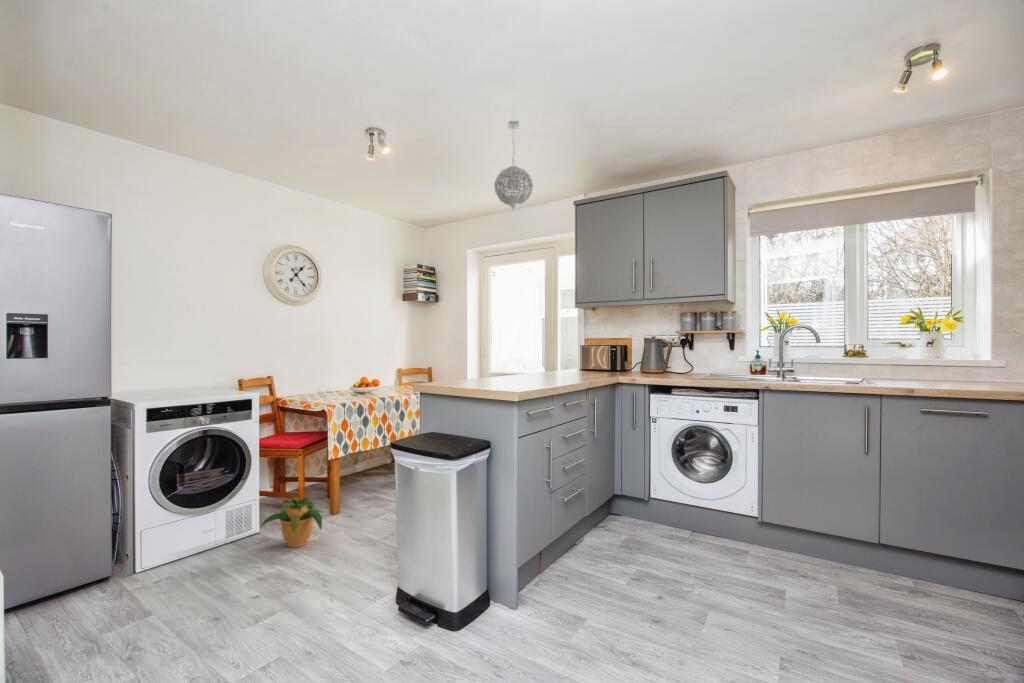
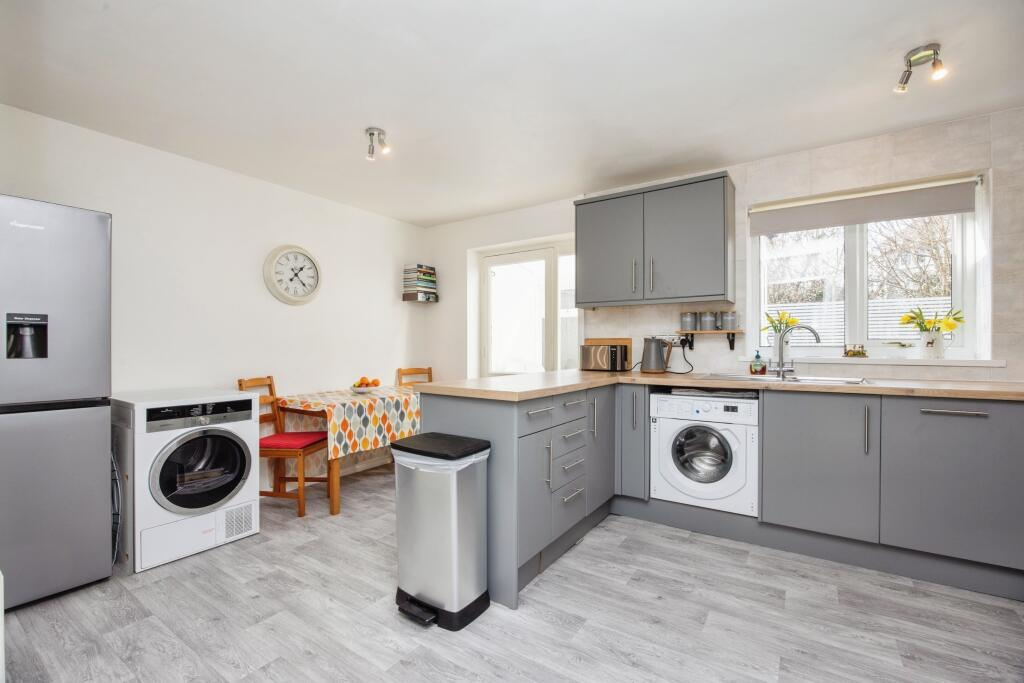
- pendant light (513, 167)
- potted plant (293, 520)
